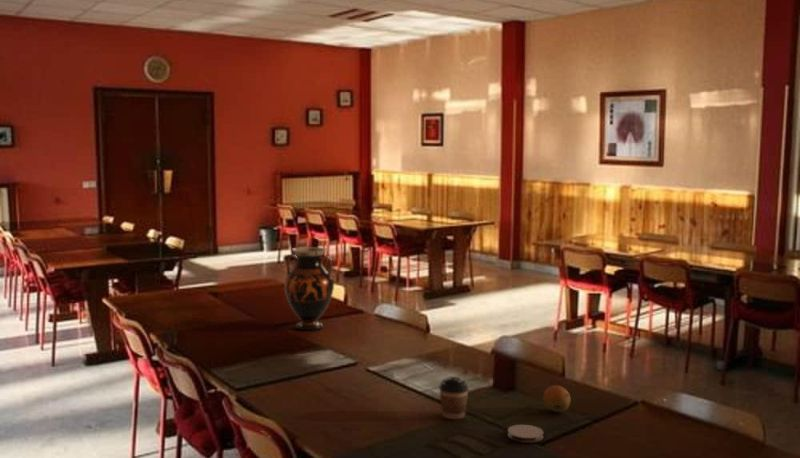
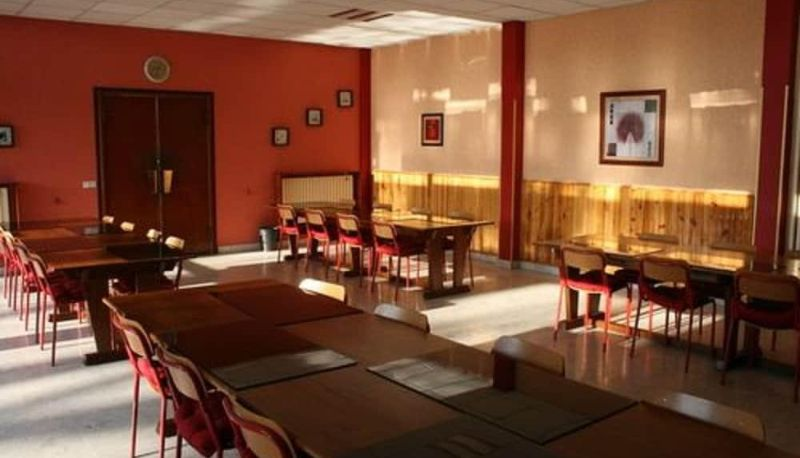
- coaster (525, 433)
- vase (309, 288)
- fruit (556, 398)
- coffee cup (453, 396)
